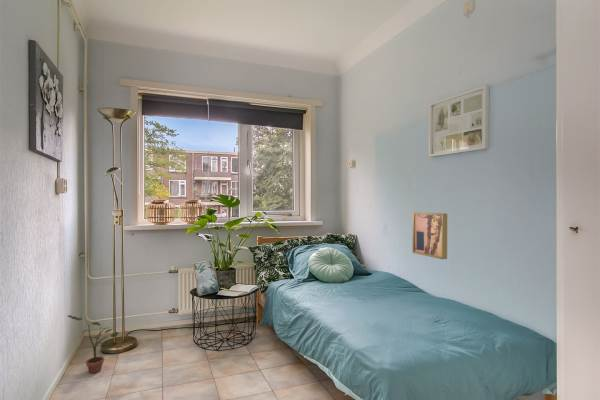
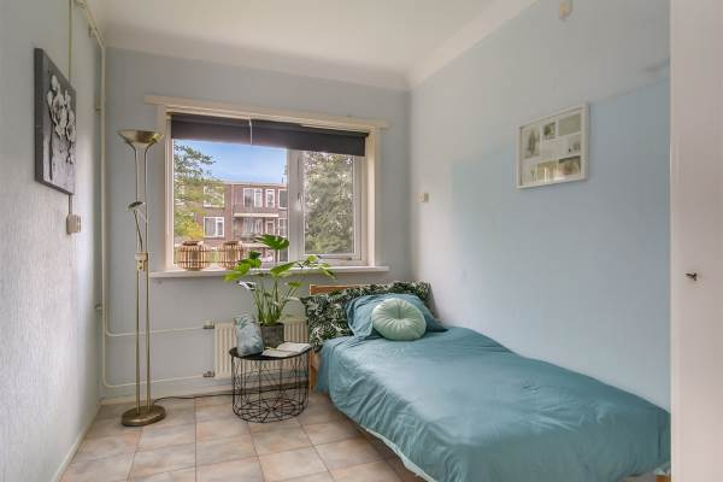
- potted plant (92, 343)
- wall art (428, 234)
